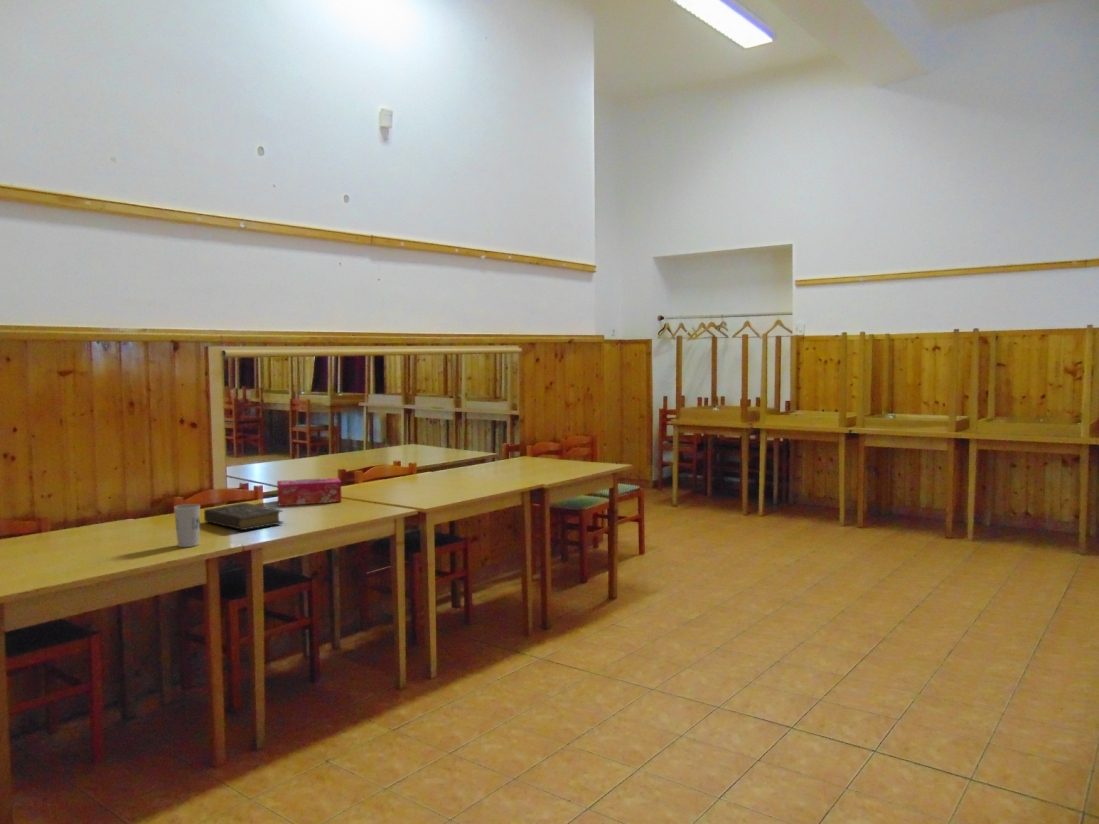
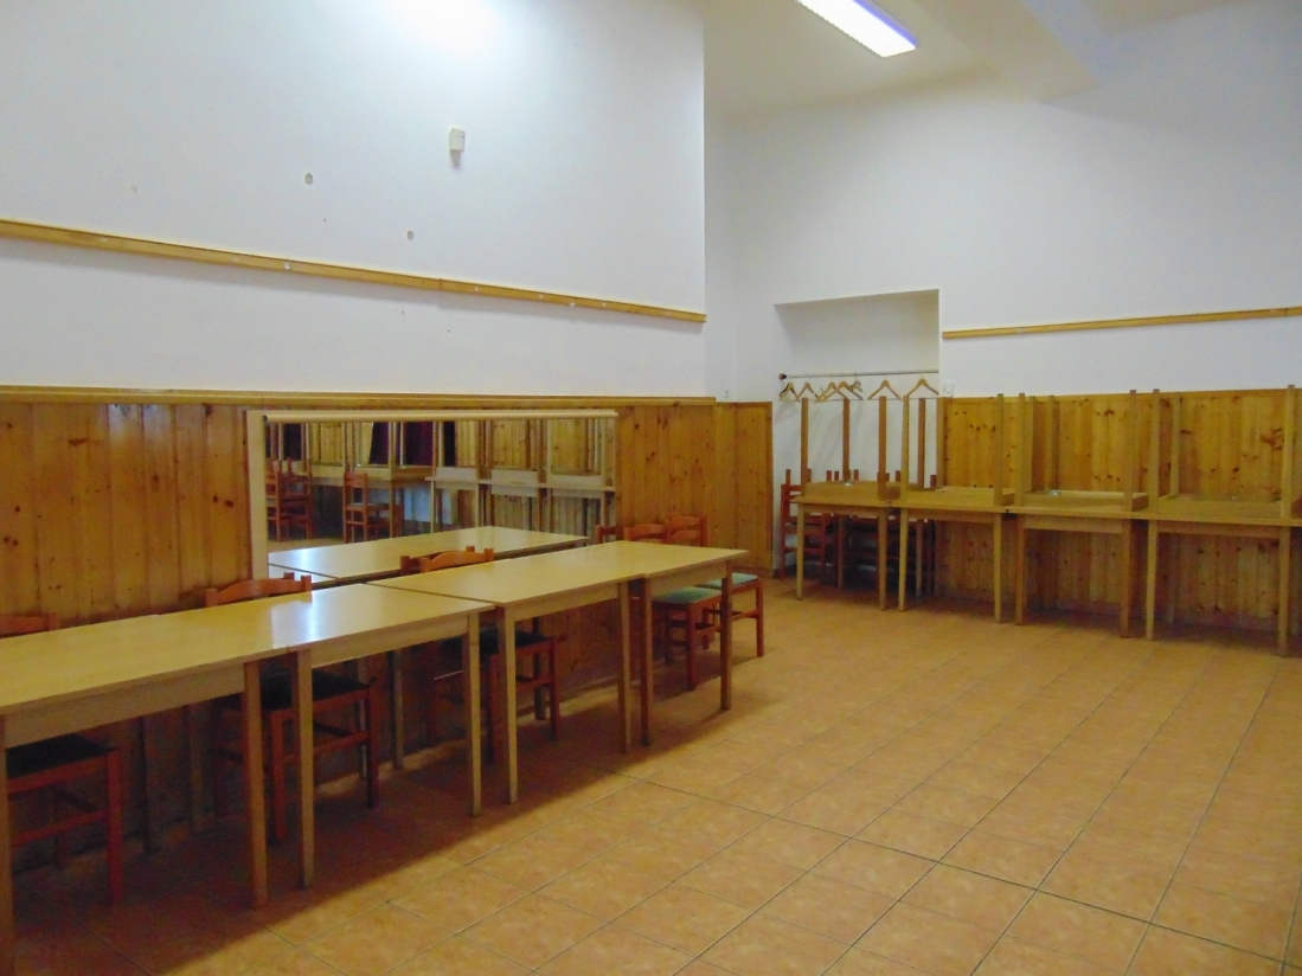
- tissue box (309, 491)
- book (243, 516)
- cup (187, 525)
